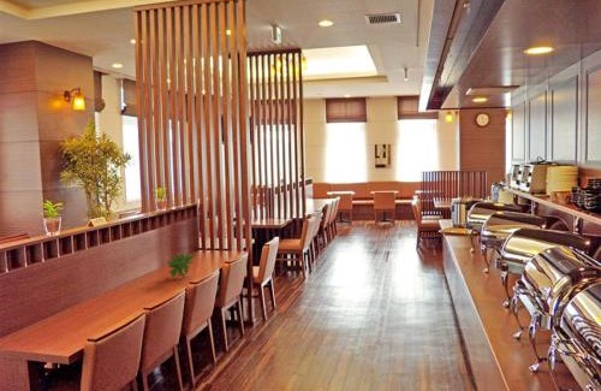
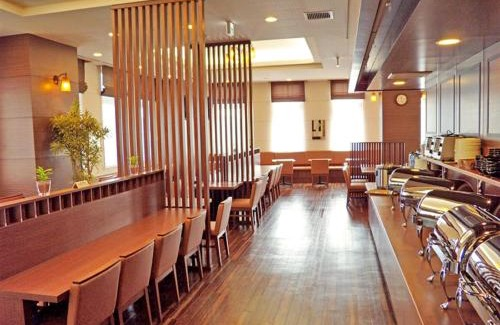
- potted plant (180, 263)
